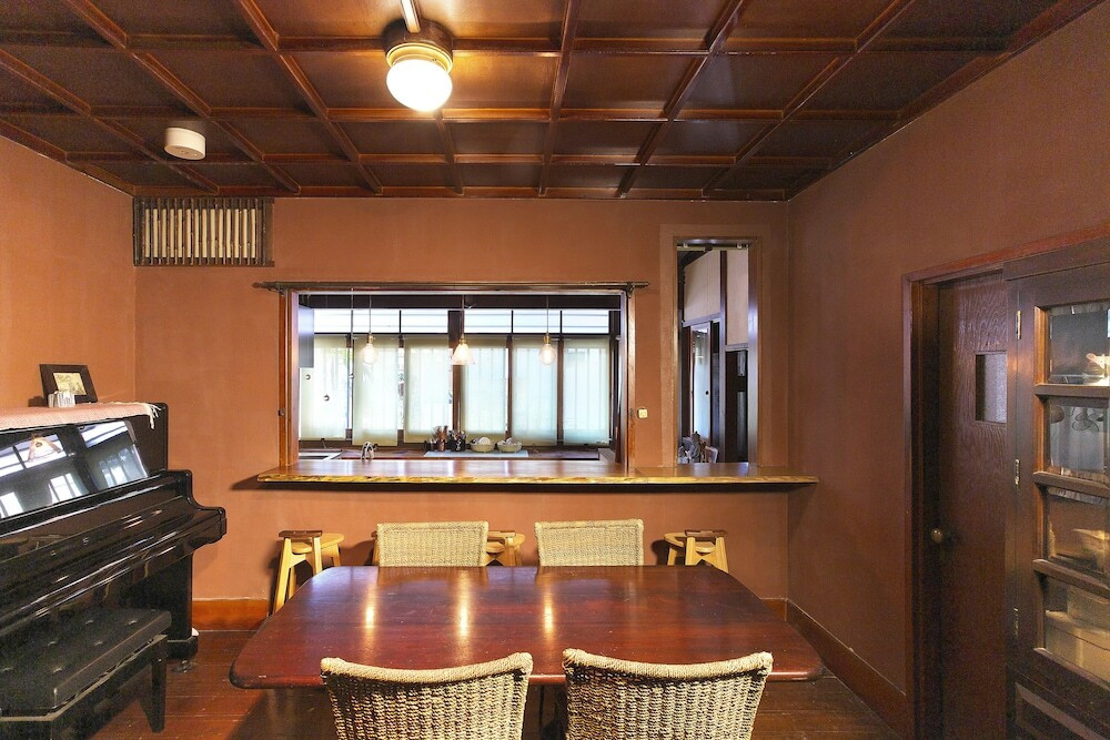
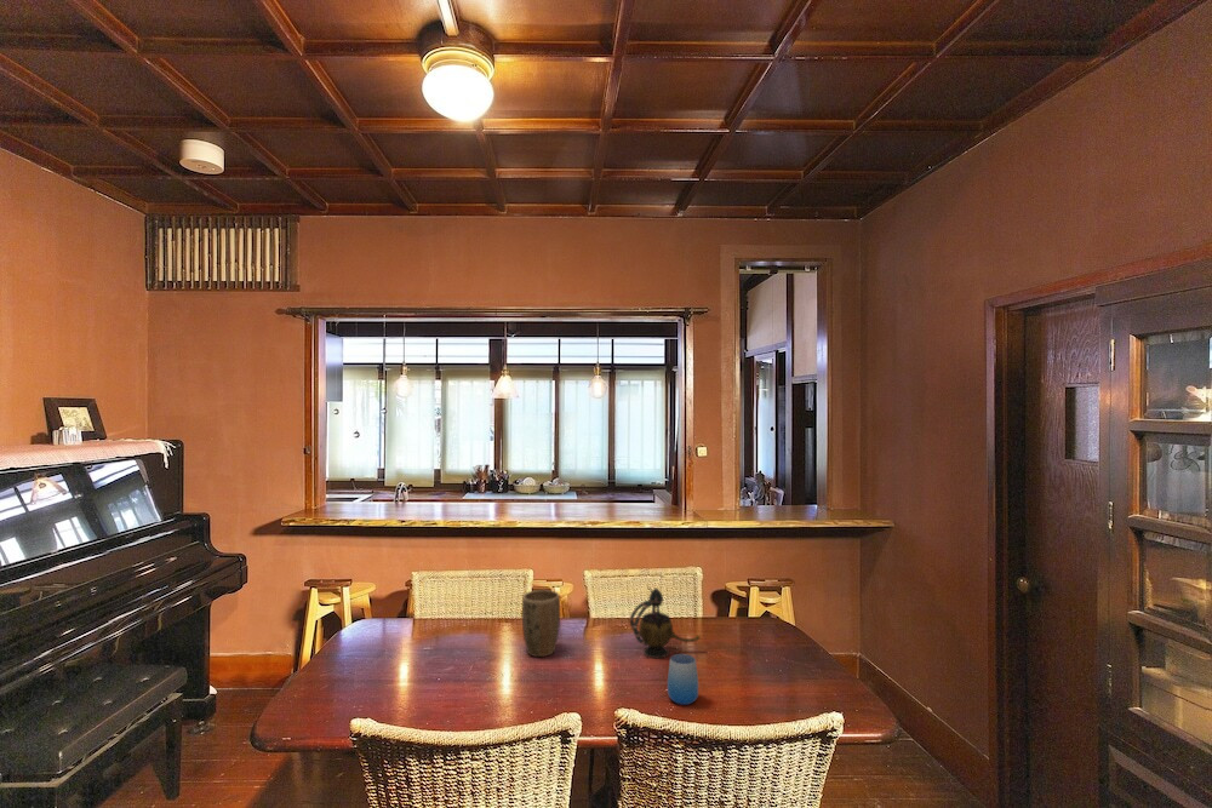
+ plant pot (541, 623)
+ cup (682, 678)
+ teapot (665, 619)
